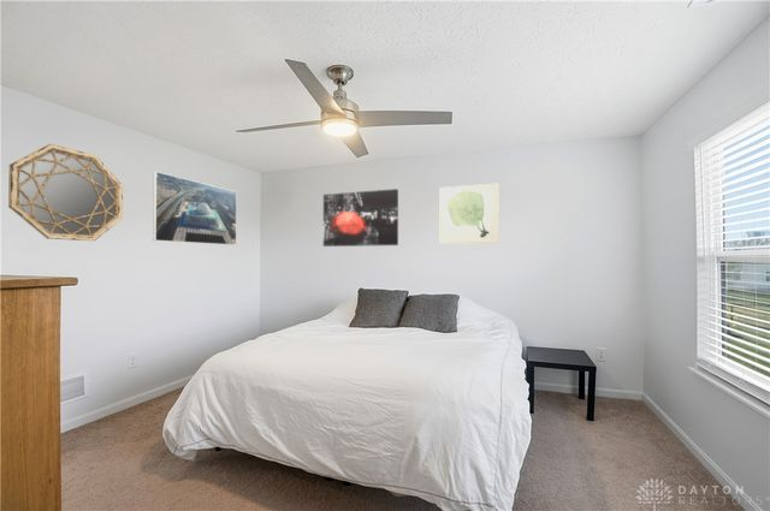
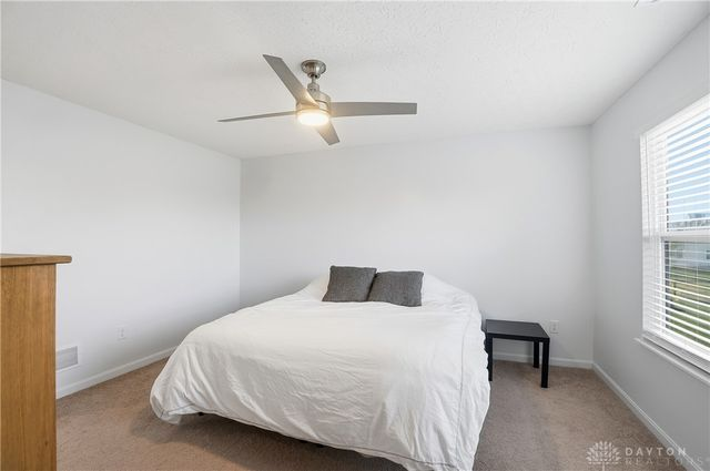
- wall art (359, 219)
- wall art (468, 214)
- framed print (200, 213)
- home mirror (72, 195)
